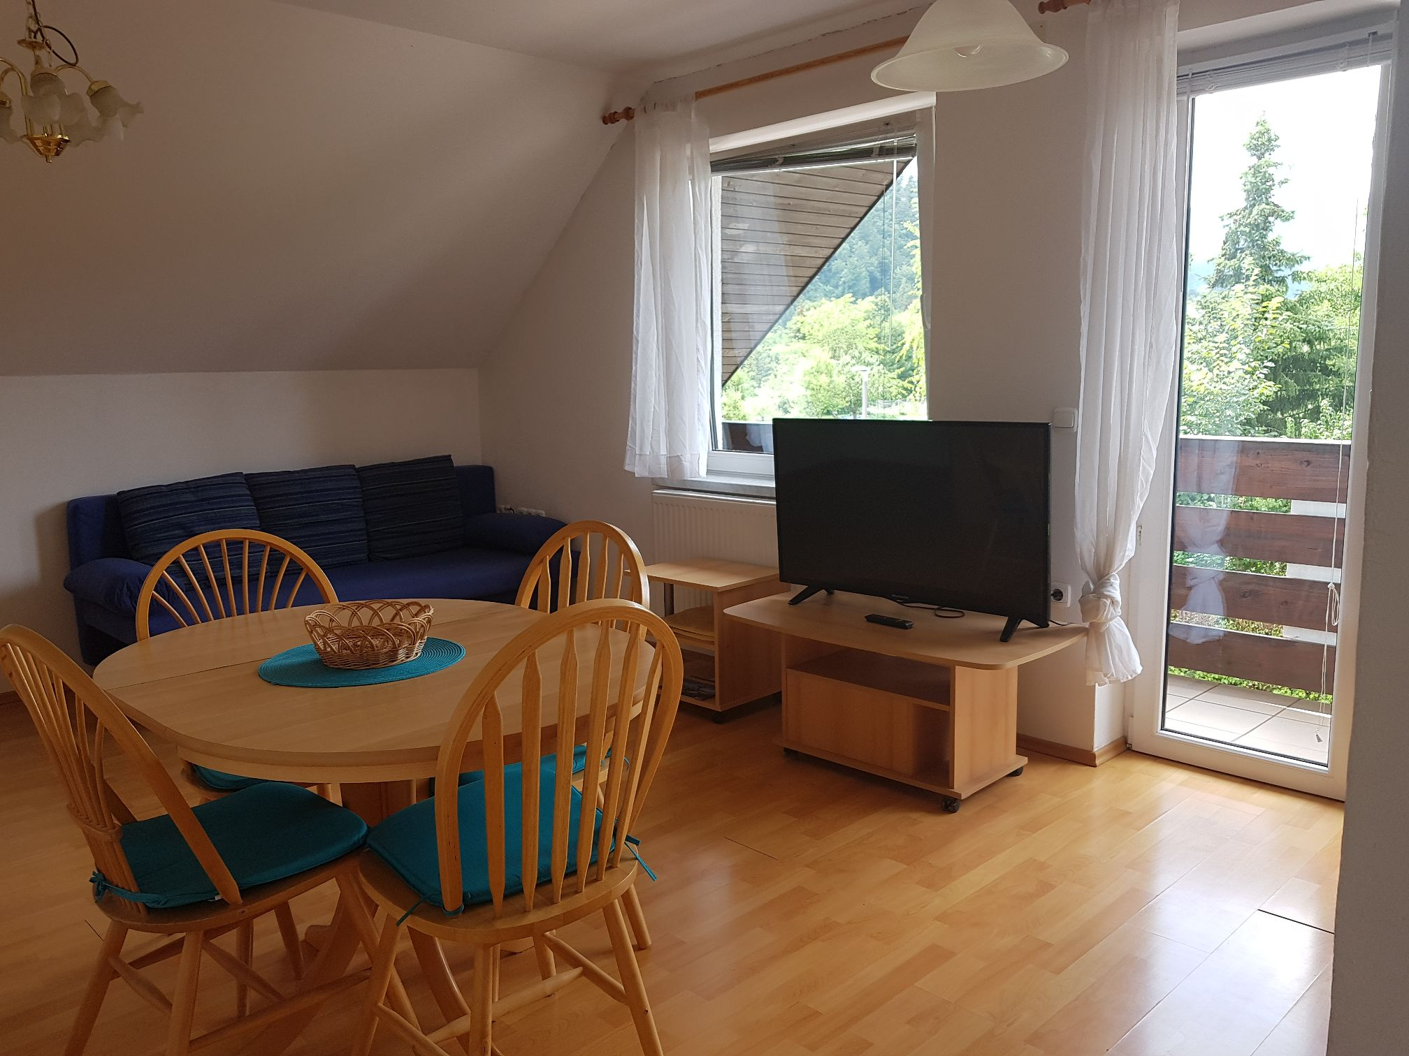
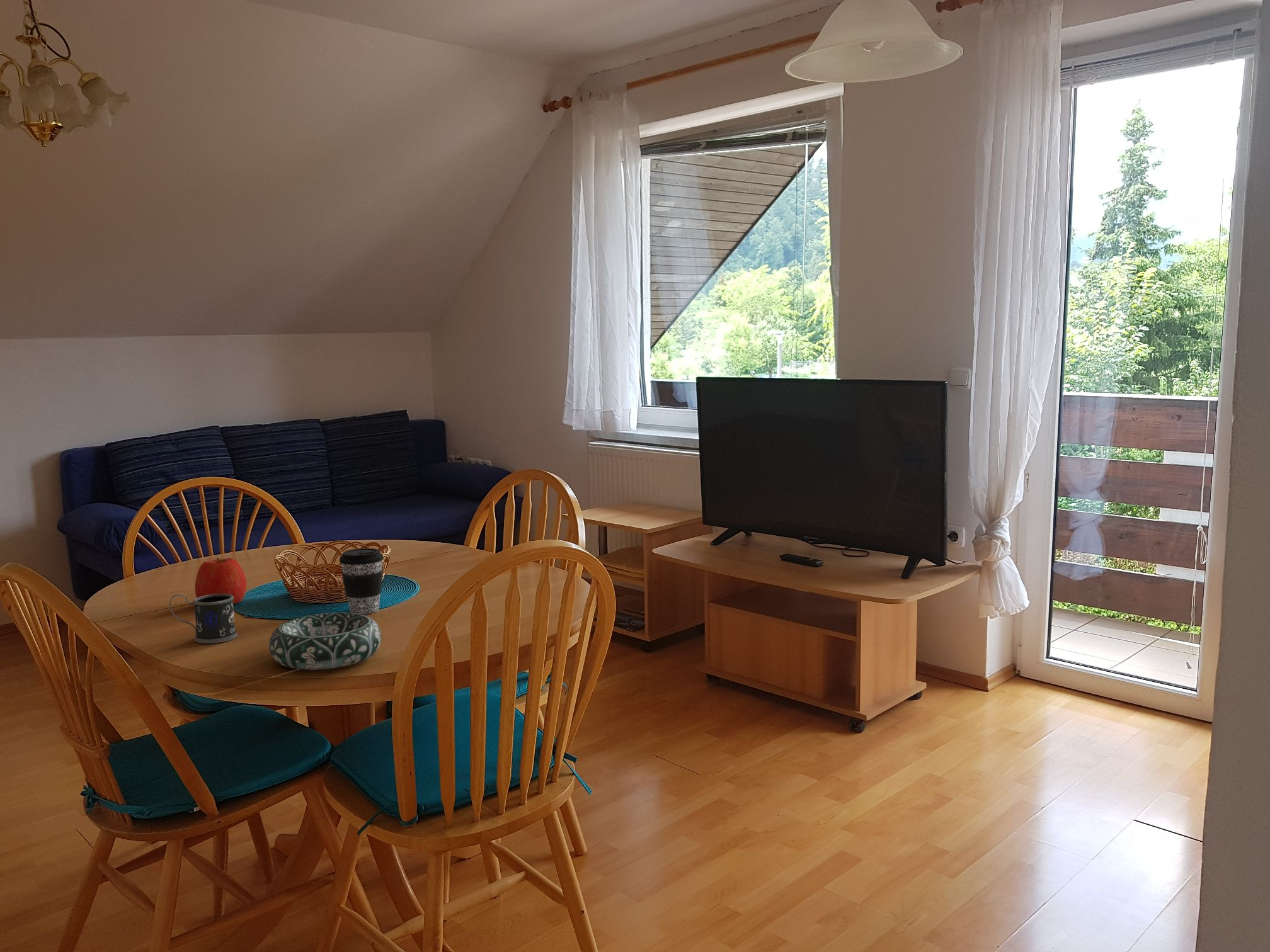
+ decorative bowl (326, 640)
+ apple (220, 580)
+ mug (203, 615)
+ coffee cup (362, 581)
